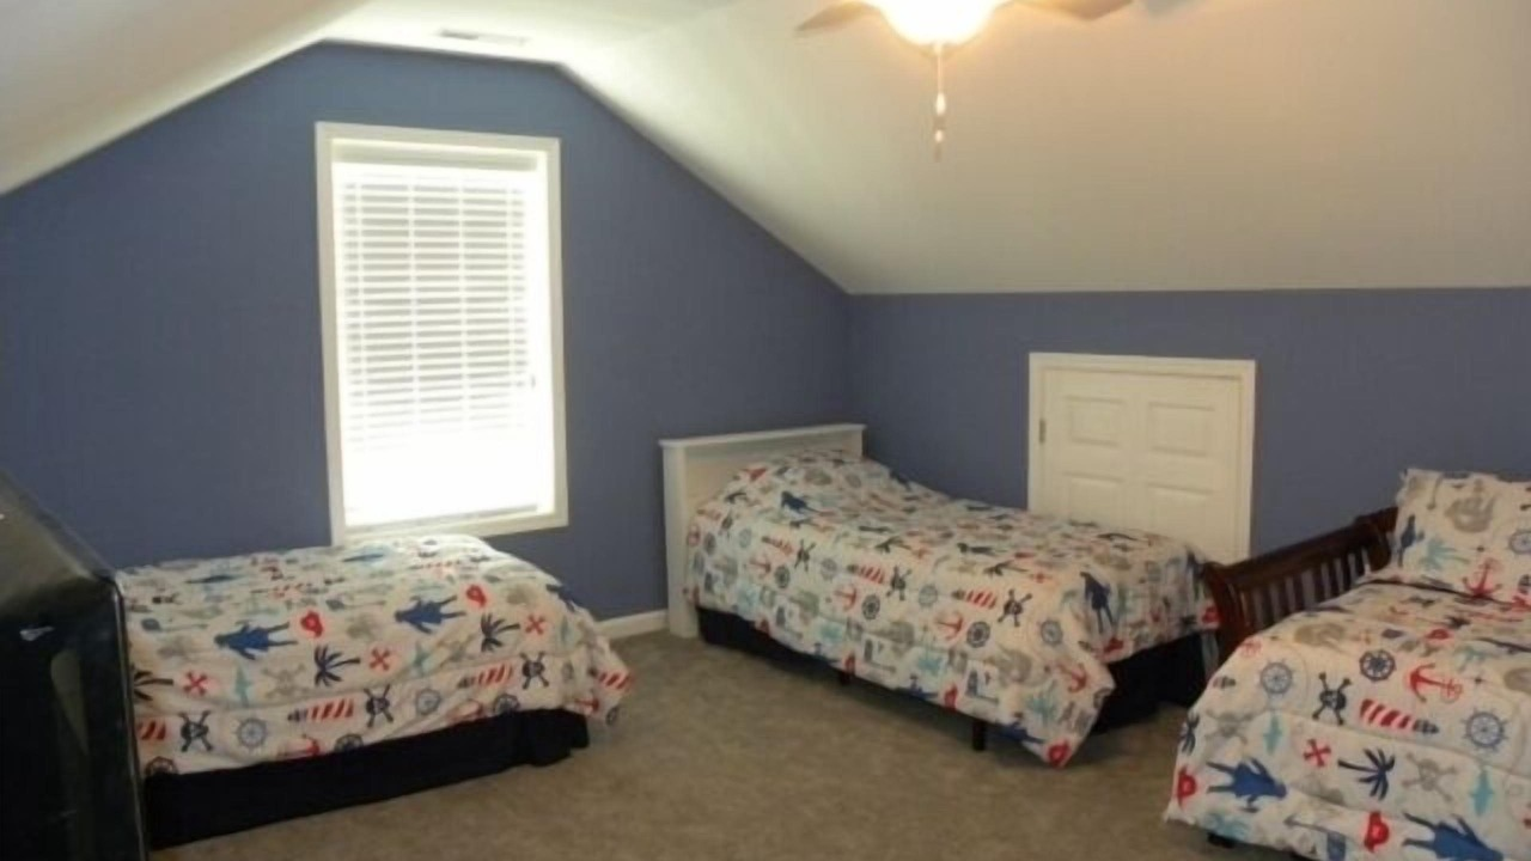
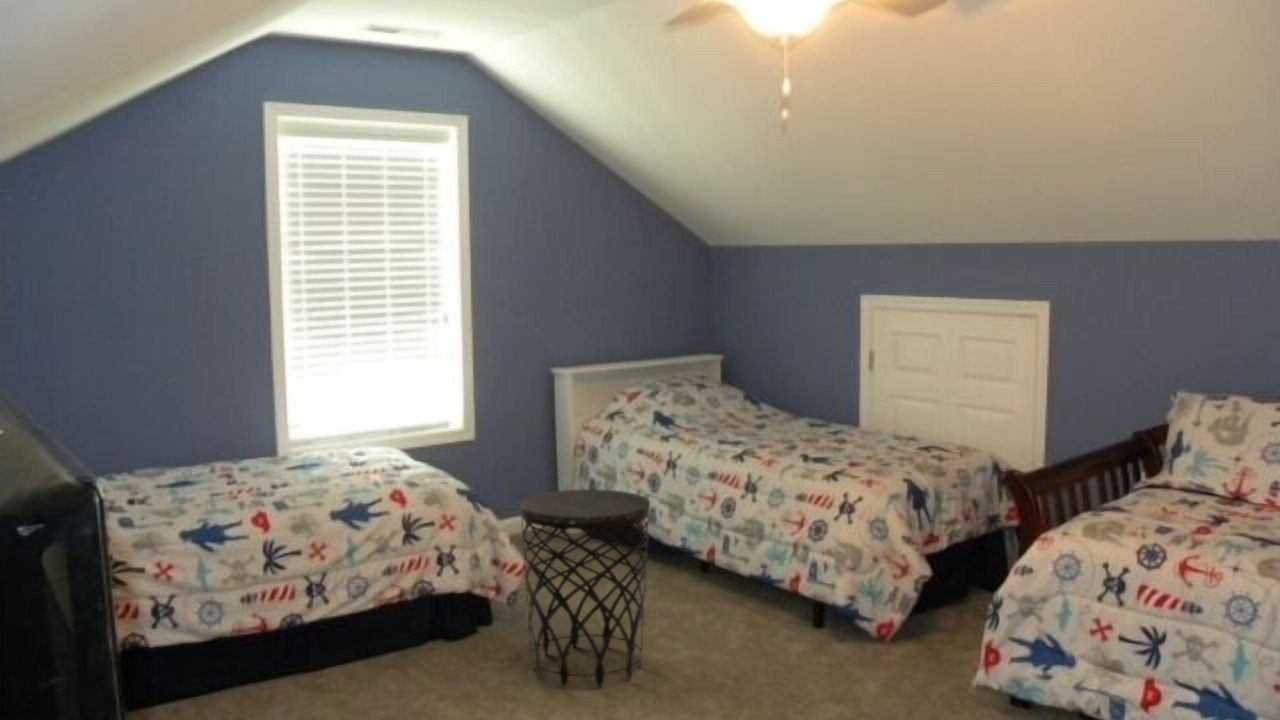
+ side table (585, 585)
